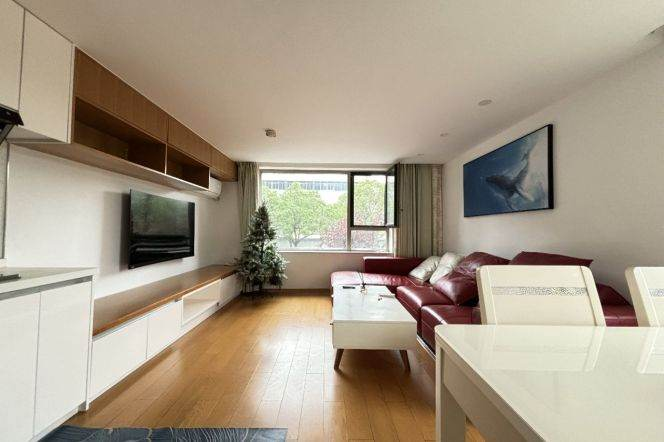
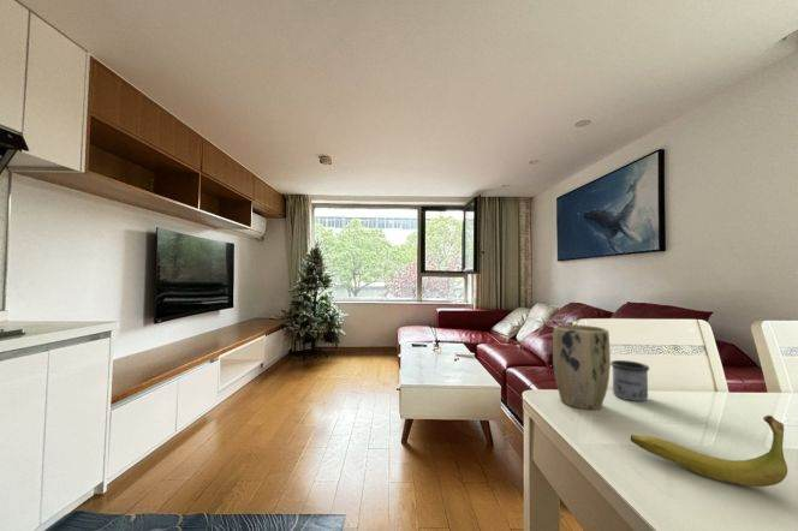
+ plant pot (580, 364)
+ mug (631, 378)
+ banana (693, 451)
